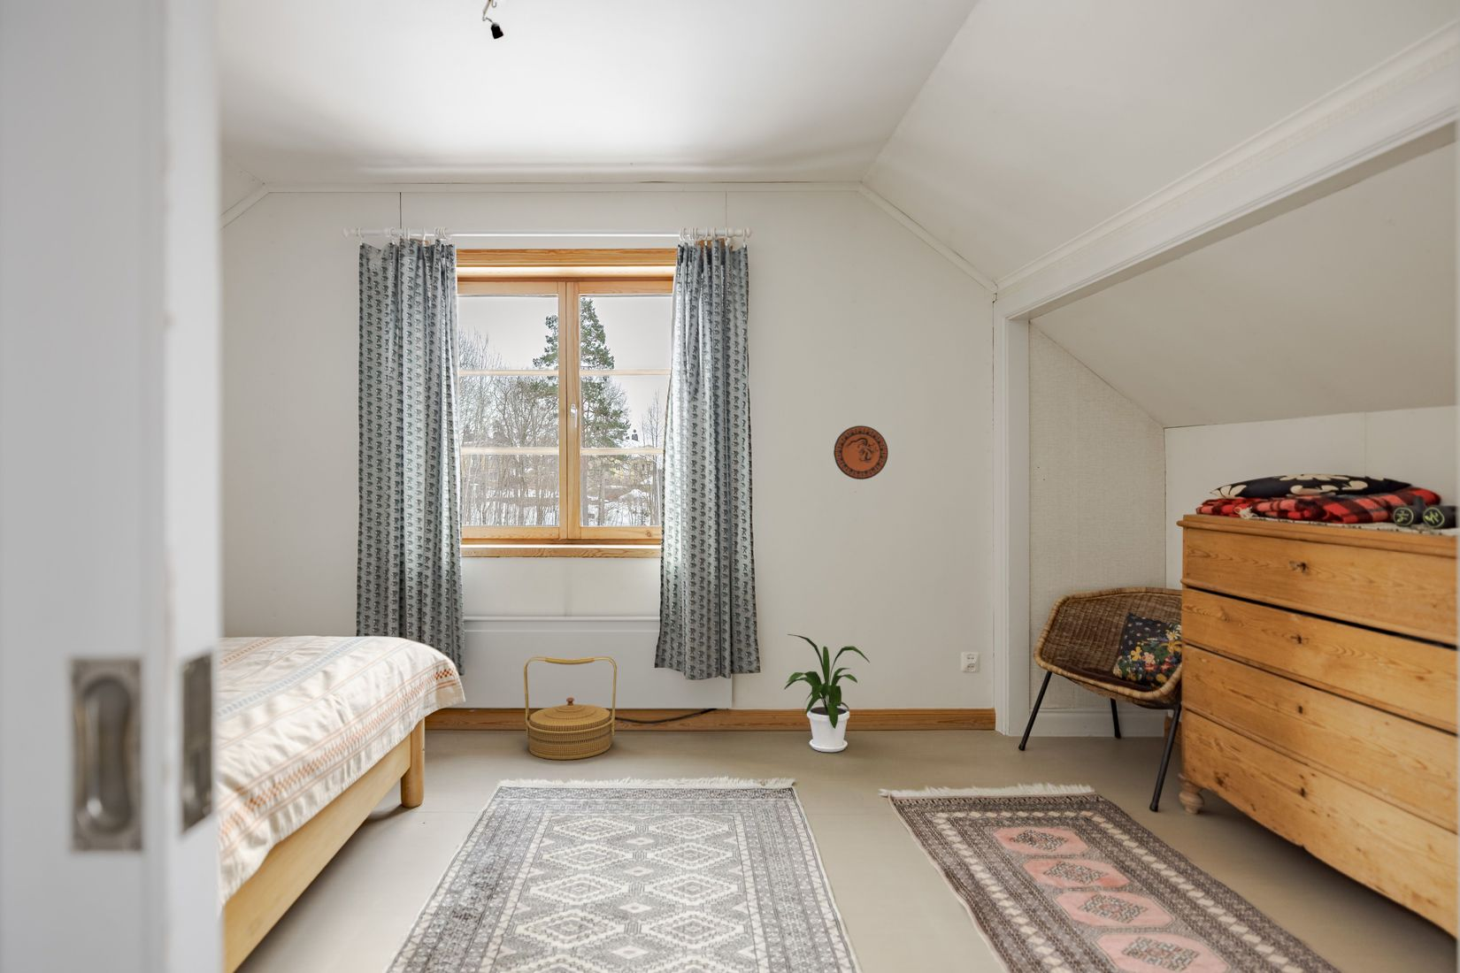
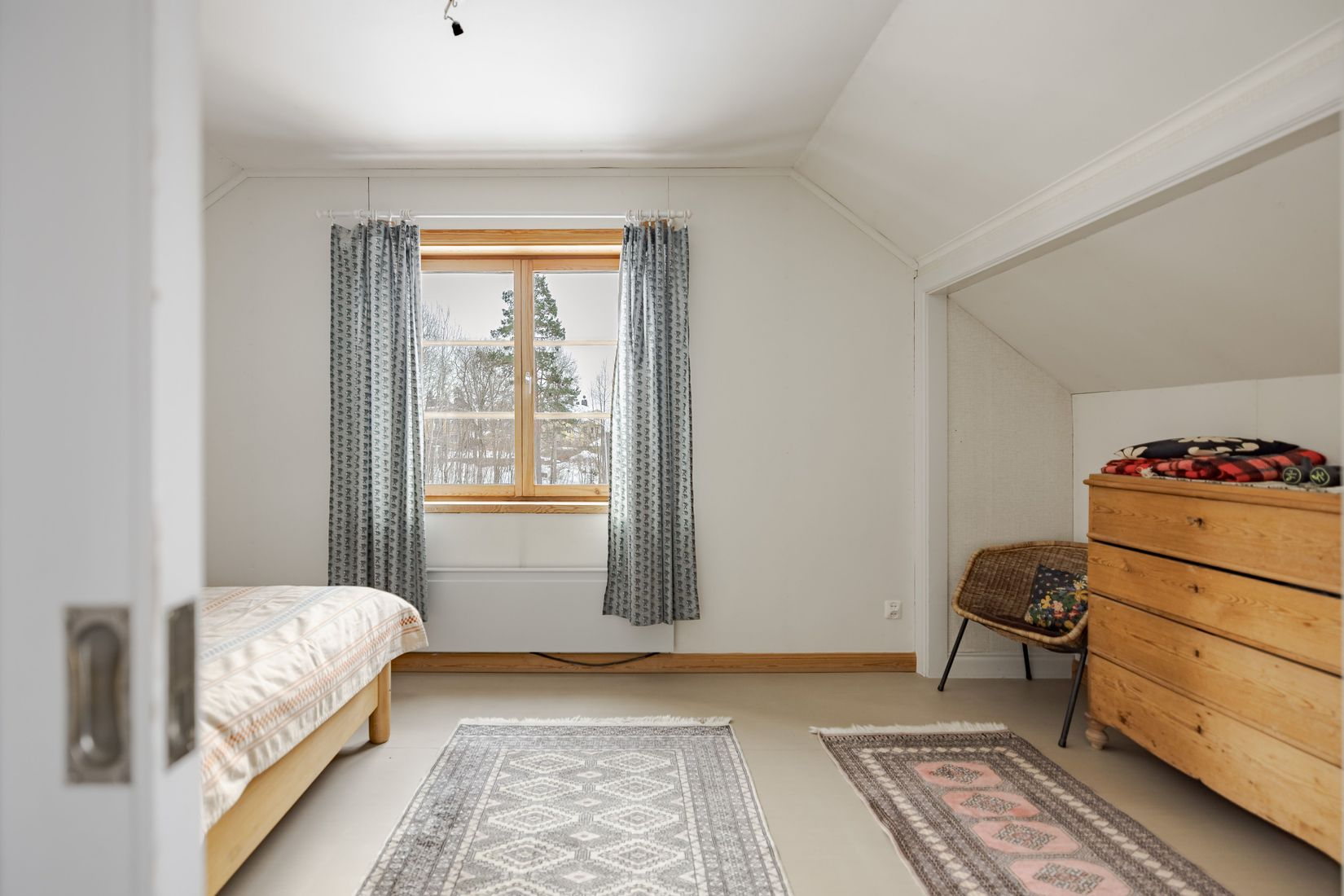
- house plant (825, 691)
- decorative plate (860, 452)
- woven basket (570, 702)
